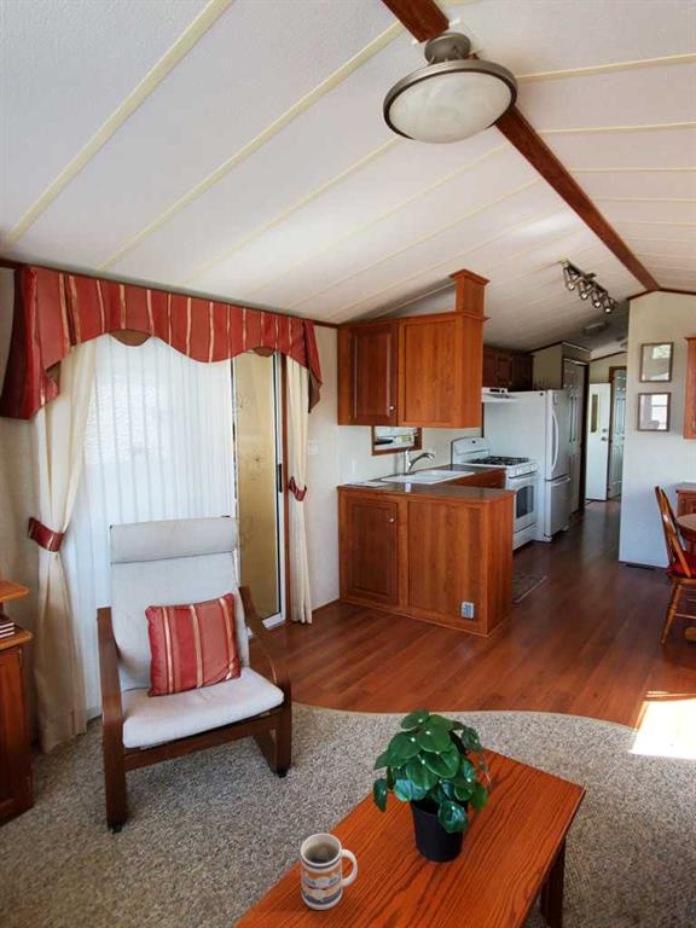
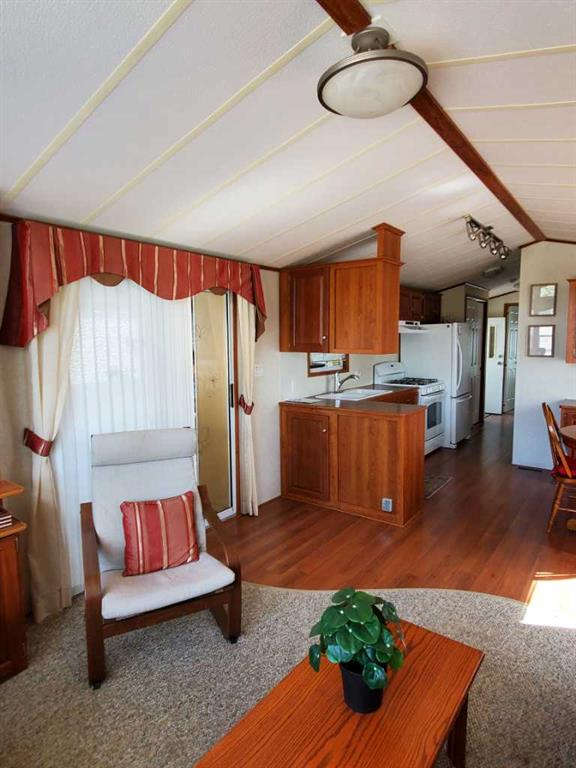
- mug (326, 870)
